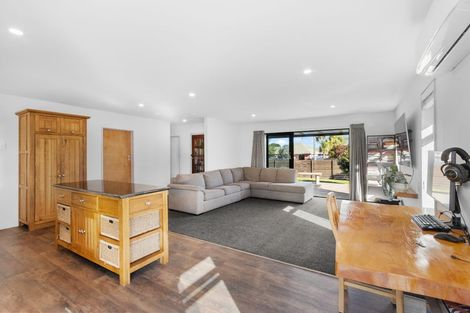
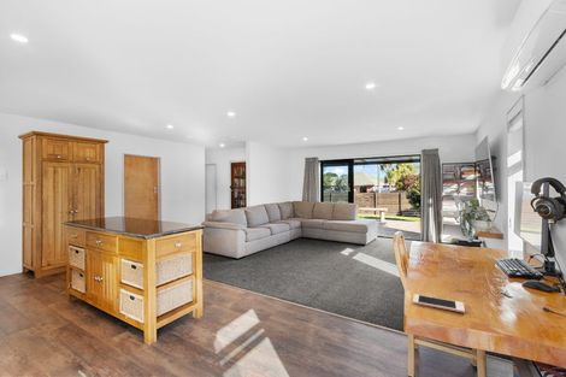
+ cell phone (437, 302)
